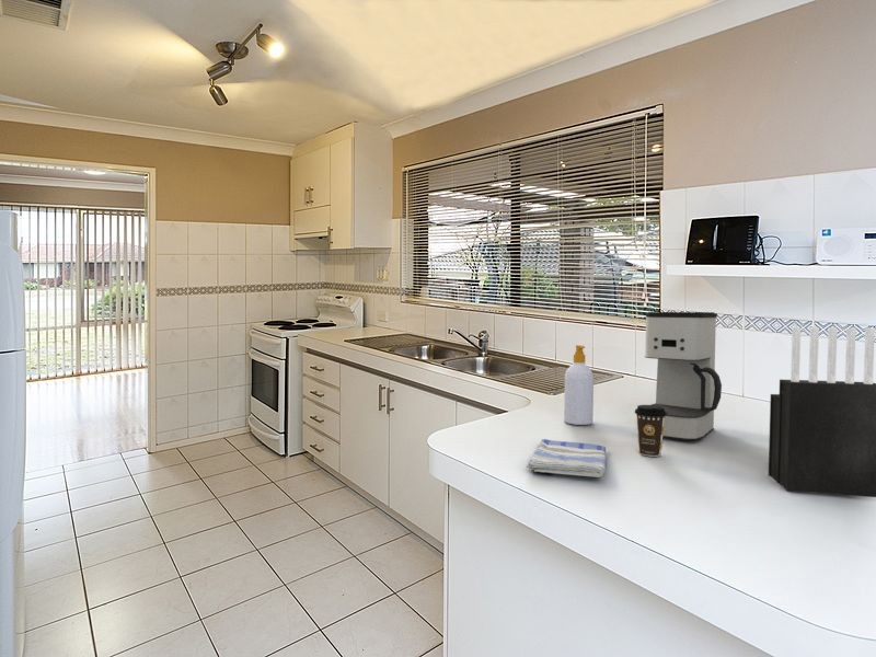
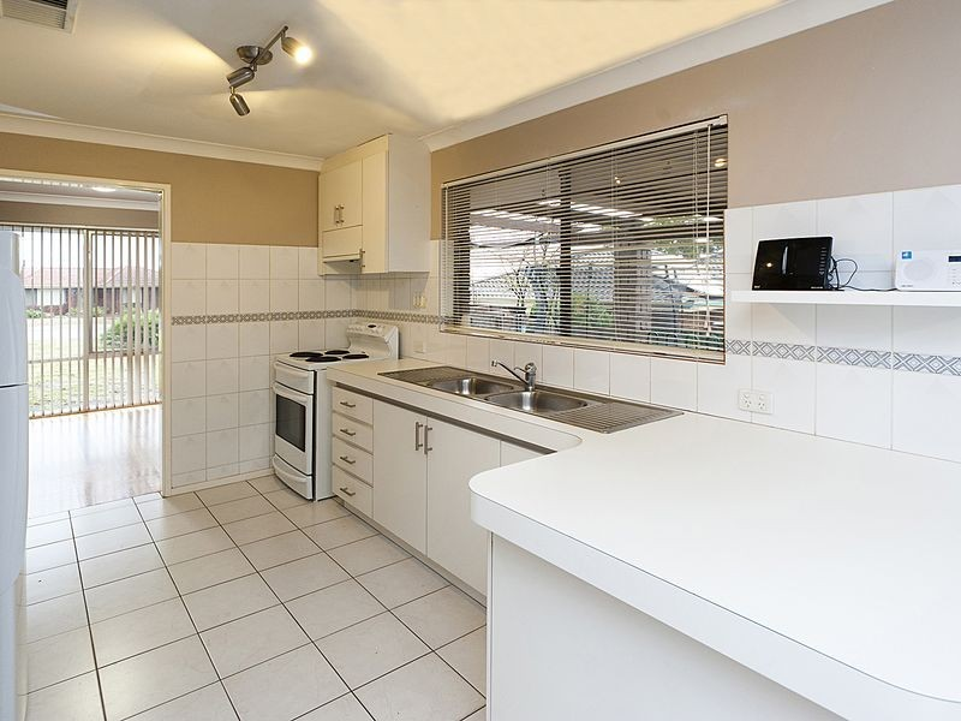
- dish towel (568, 456)
- coffee maker (682, 372)
- soap bottle (579, 383)
- coffee cup (649, 430)
- knife block (821, 406)
